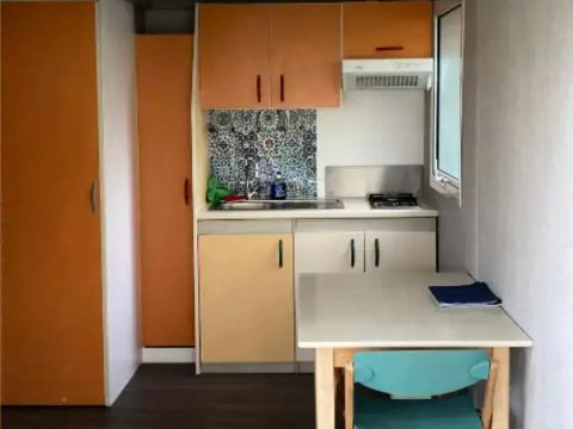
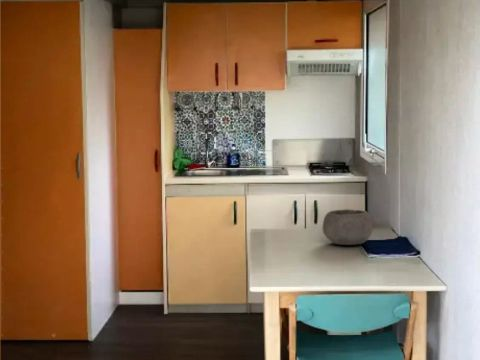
+ bowl (347, 227)
